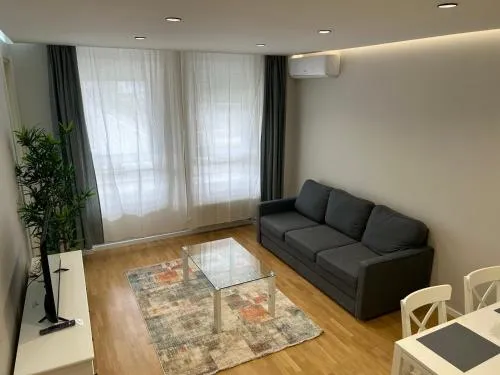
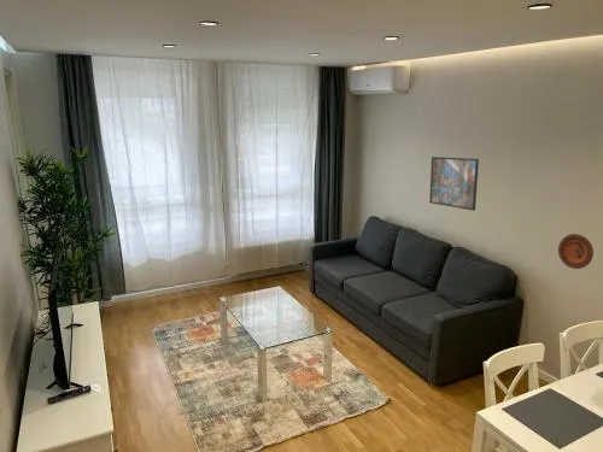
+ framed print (452, 182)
+ decorative plate (575, 251)
